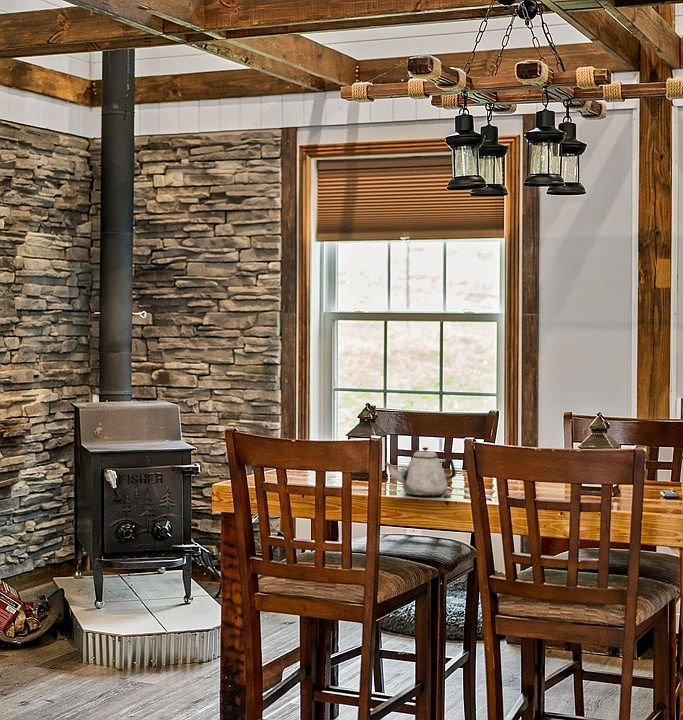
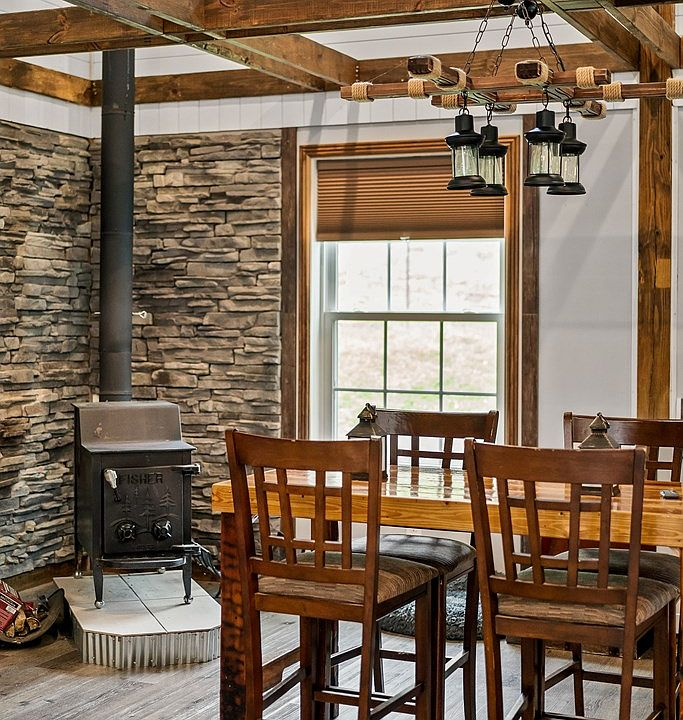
- teapot (420, 470)
